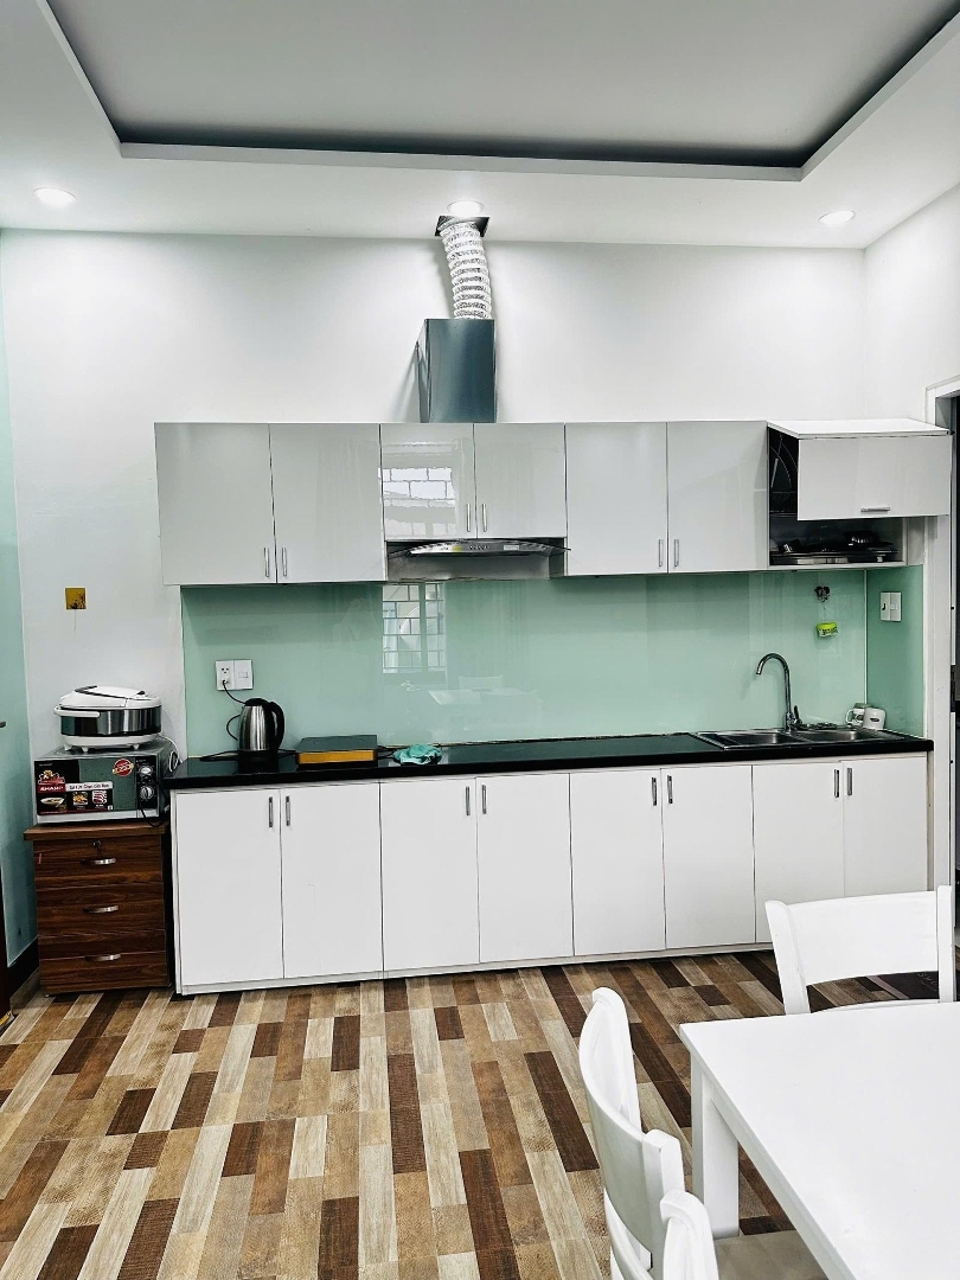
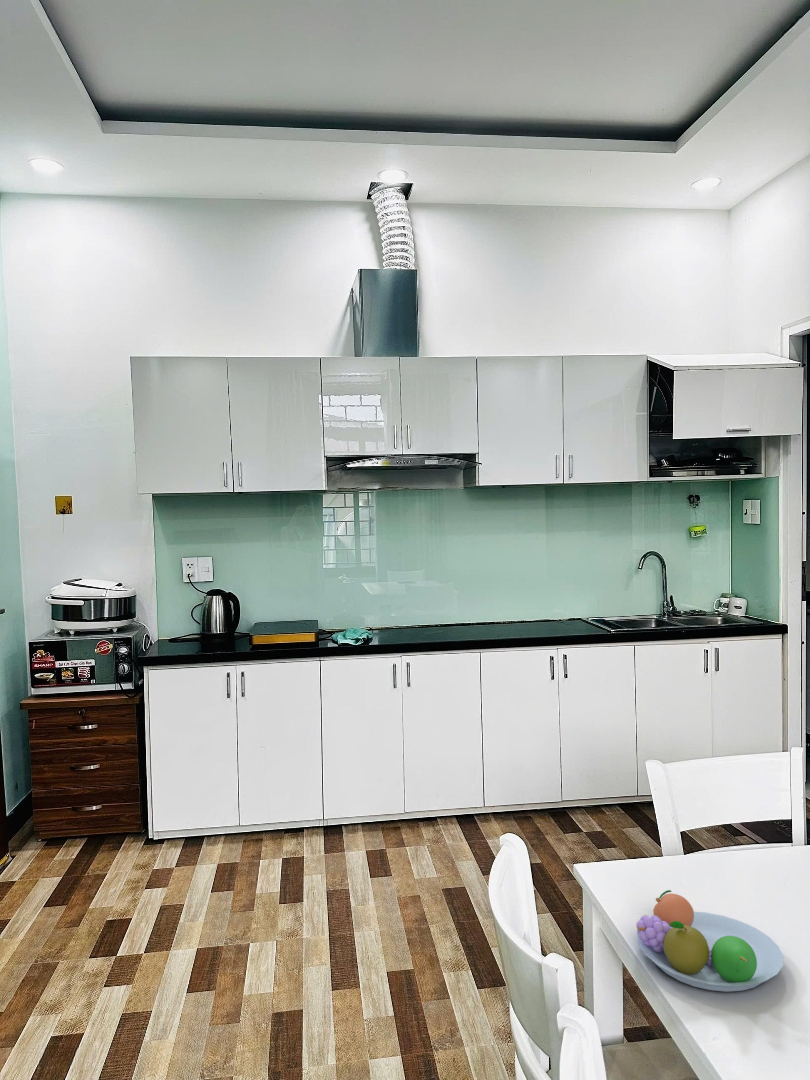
+ fruit bowl (708, 935)
